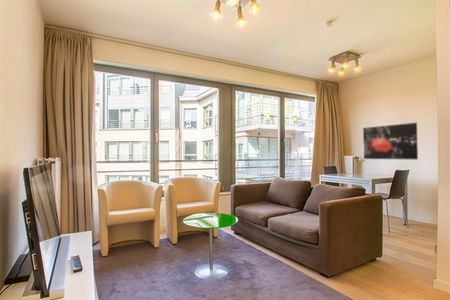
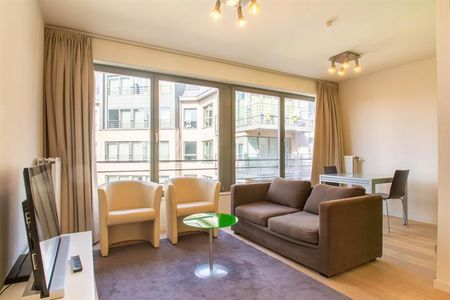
- wall art (388, 142)
